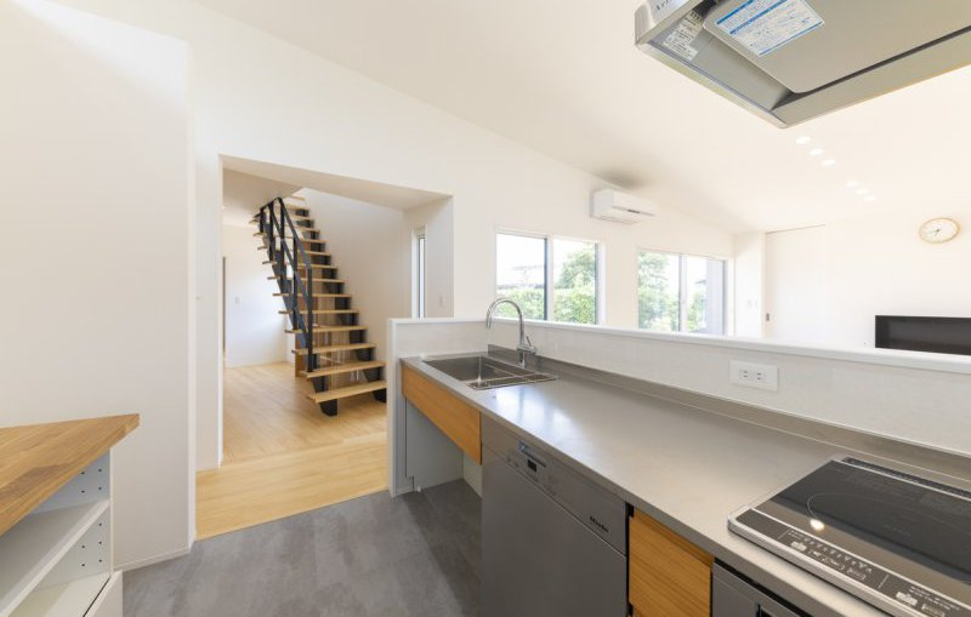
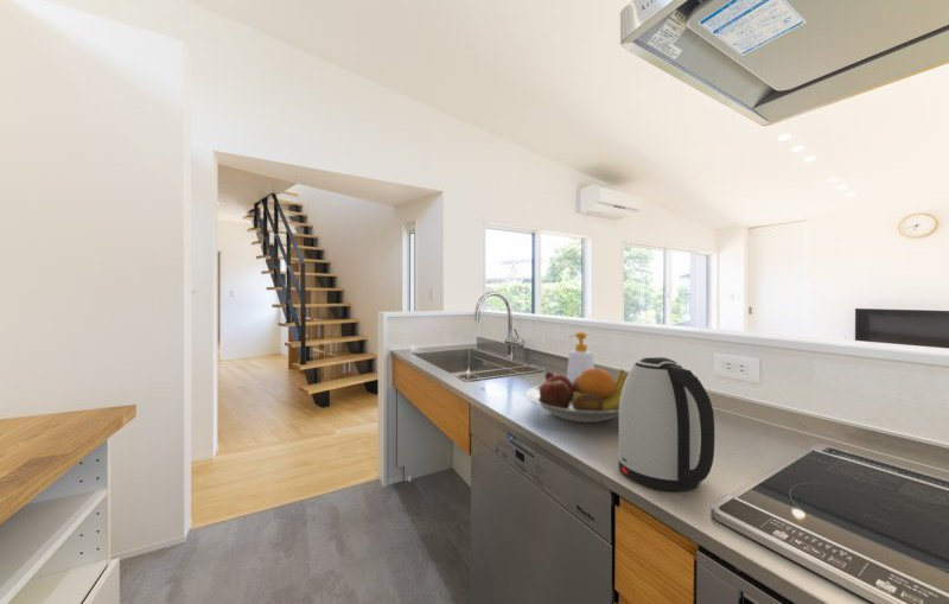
+ fruit bowl (580, 390)
+ kettle (667, 419)
+ soap bottle (578, 358)
